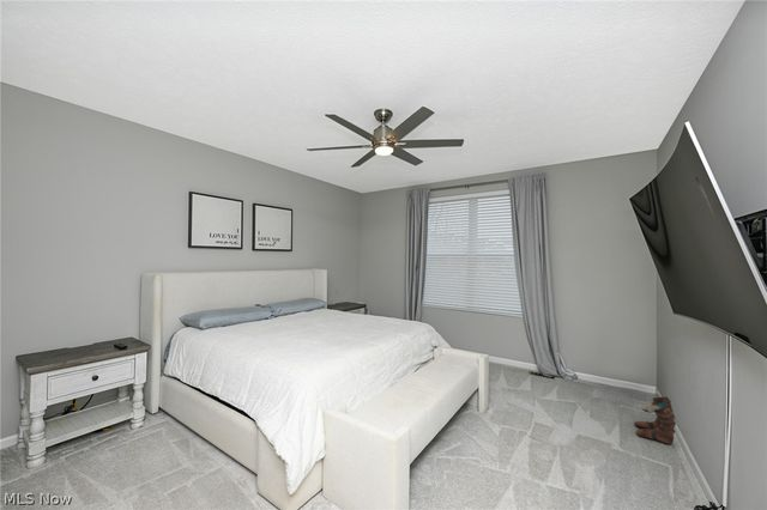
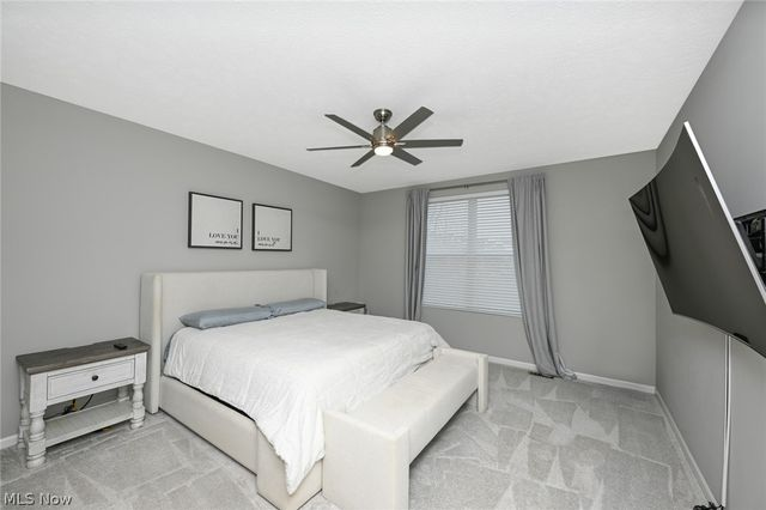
- boots (656, 414)
